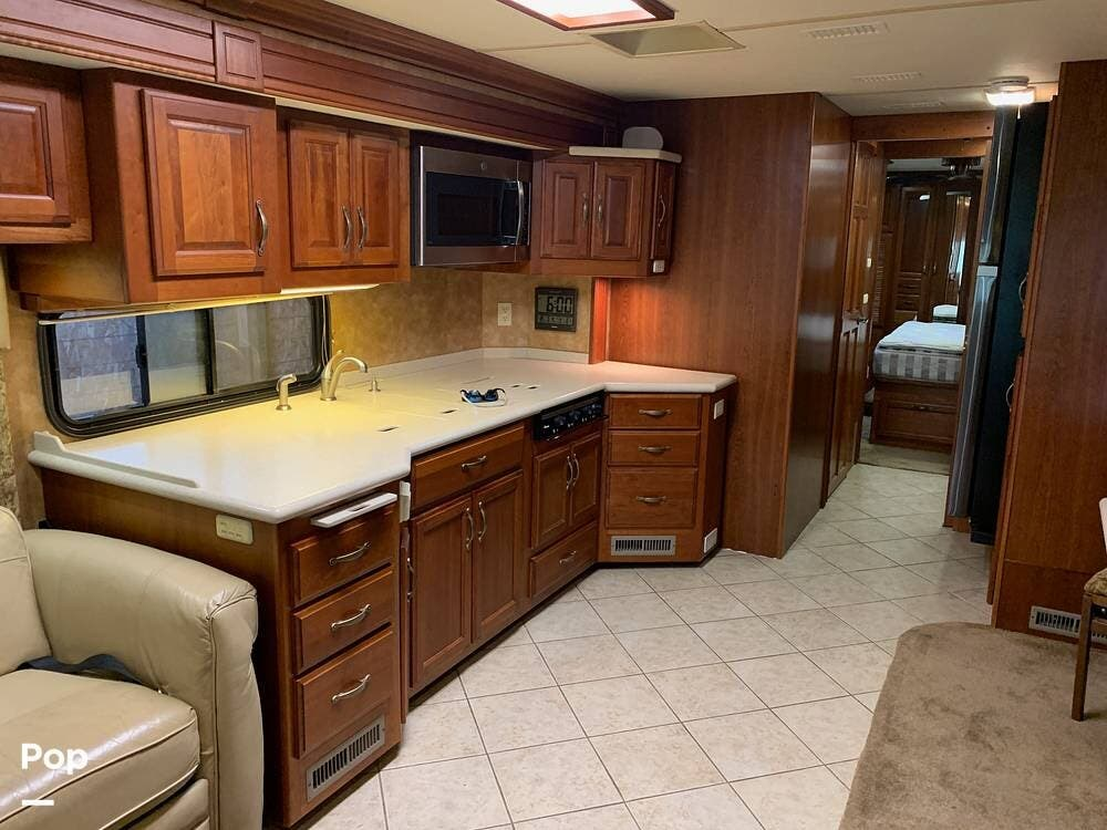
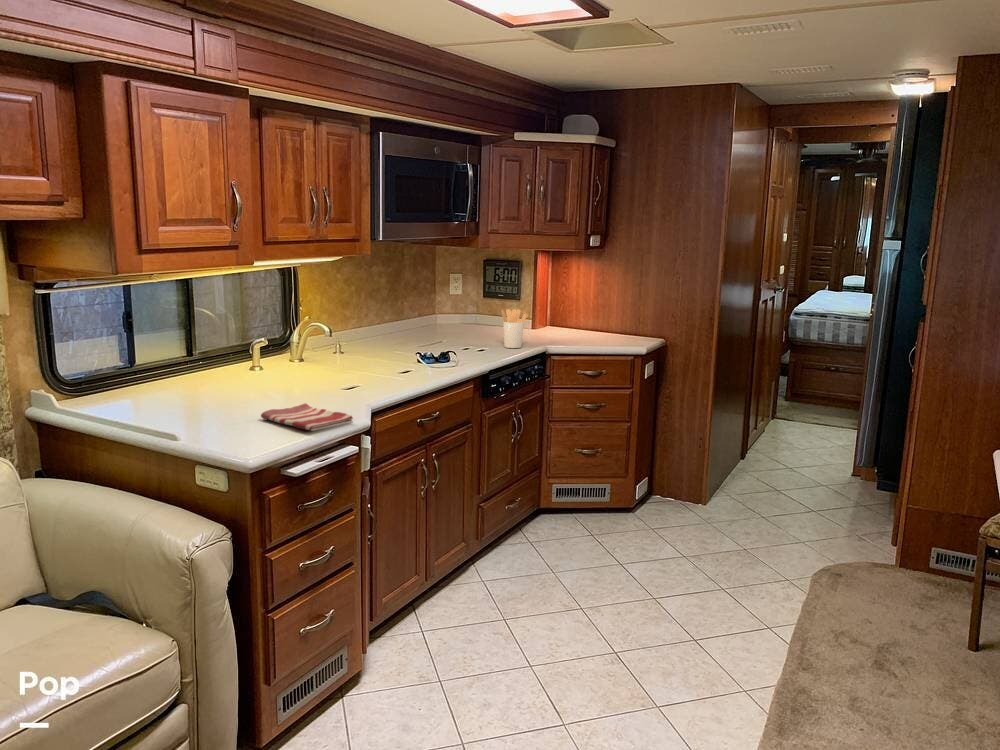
+ dish towel (307, 416)
+ utensil holder (513, 327)
